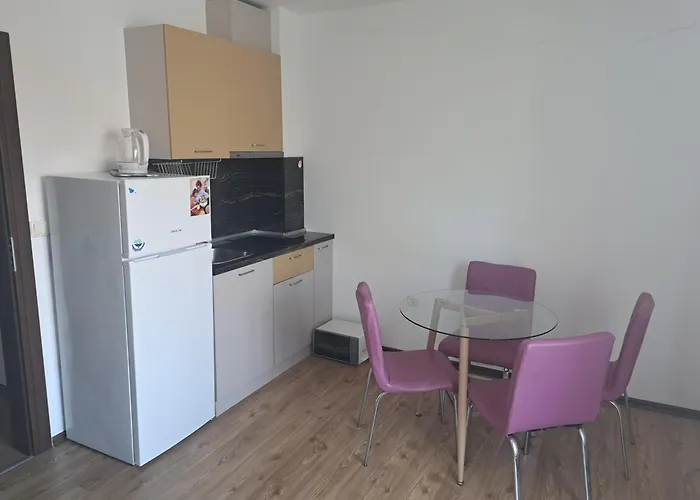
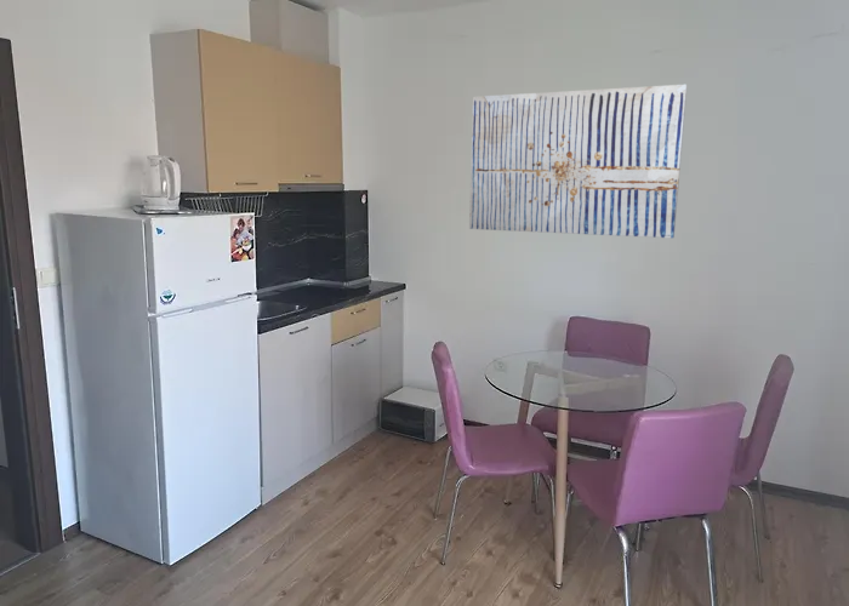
+ wall art (568, 164)
